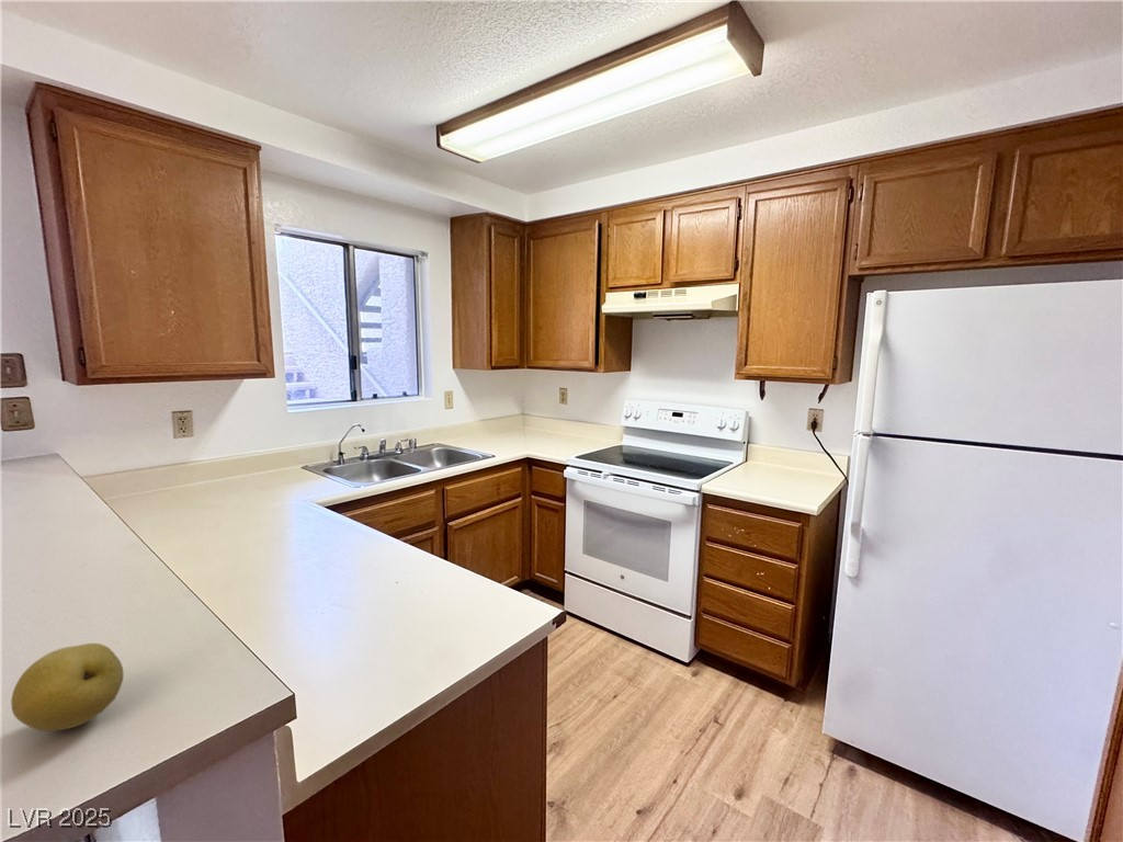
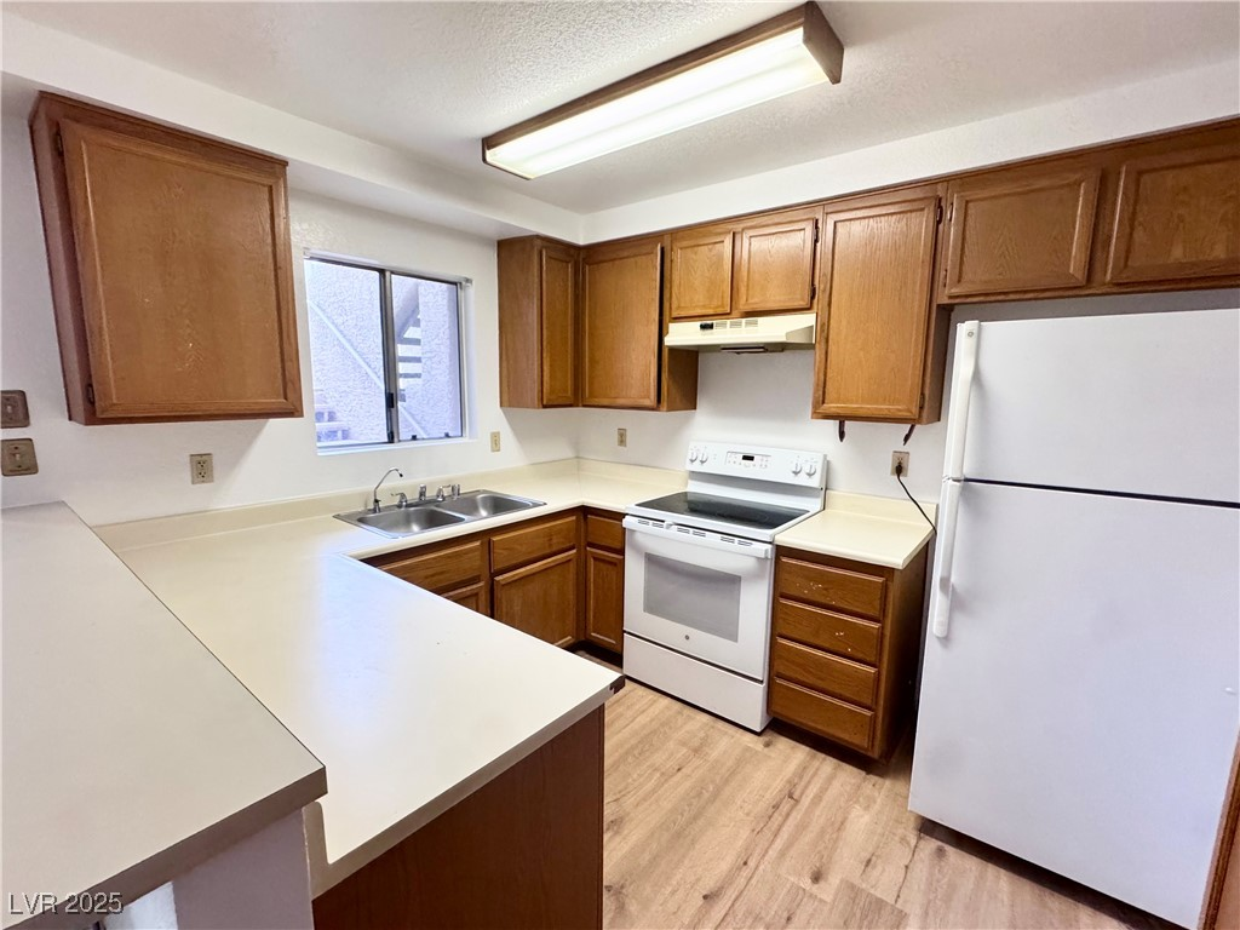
- fruit (69, 686)
